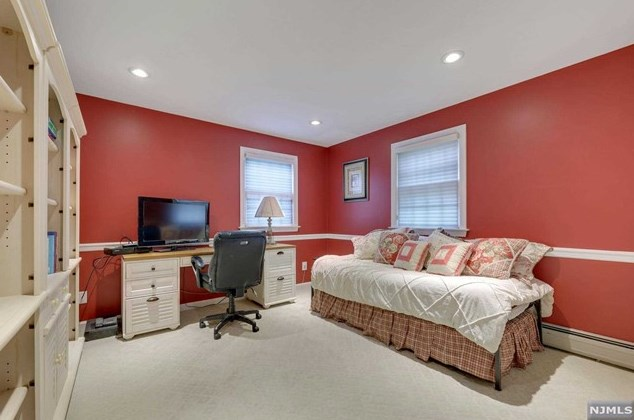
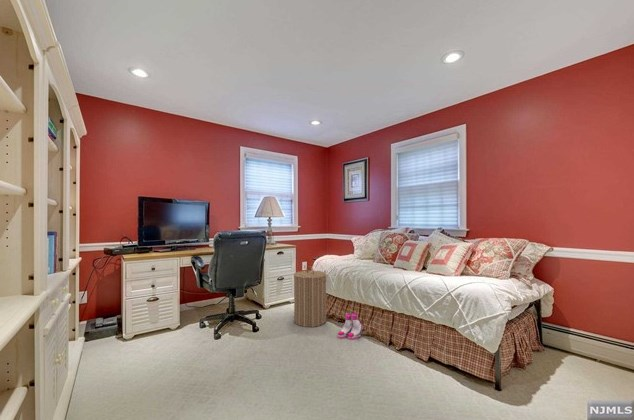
+ boots (350, 324)
+ laundry hamper (310, 293)
